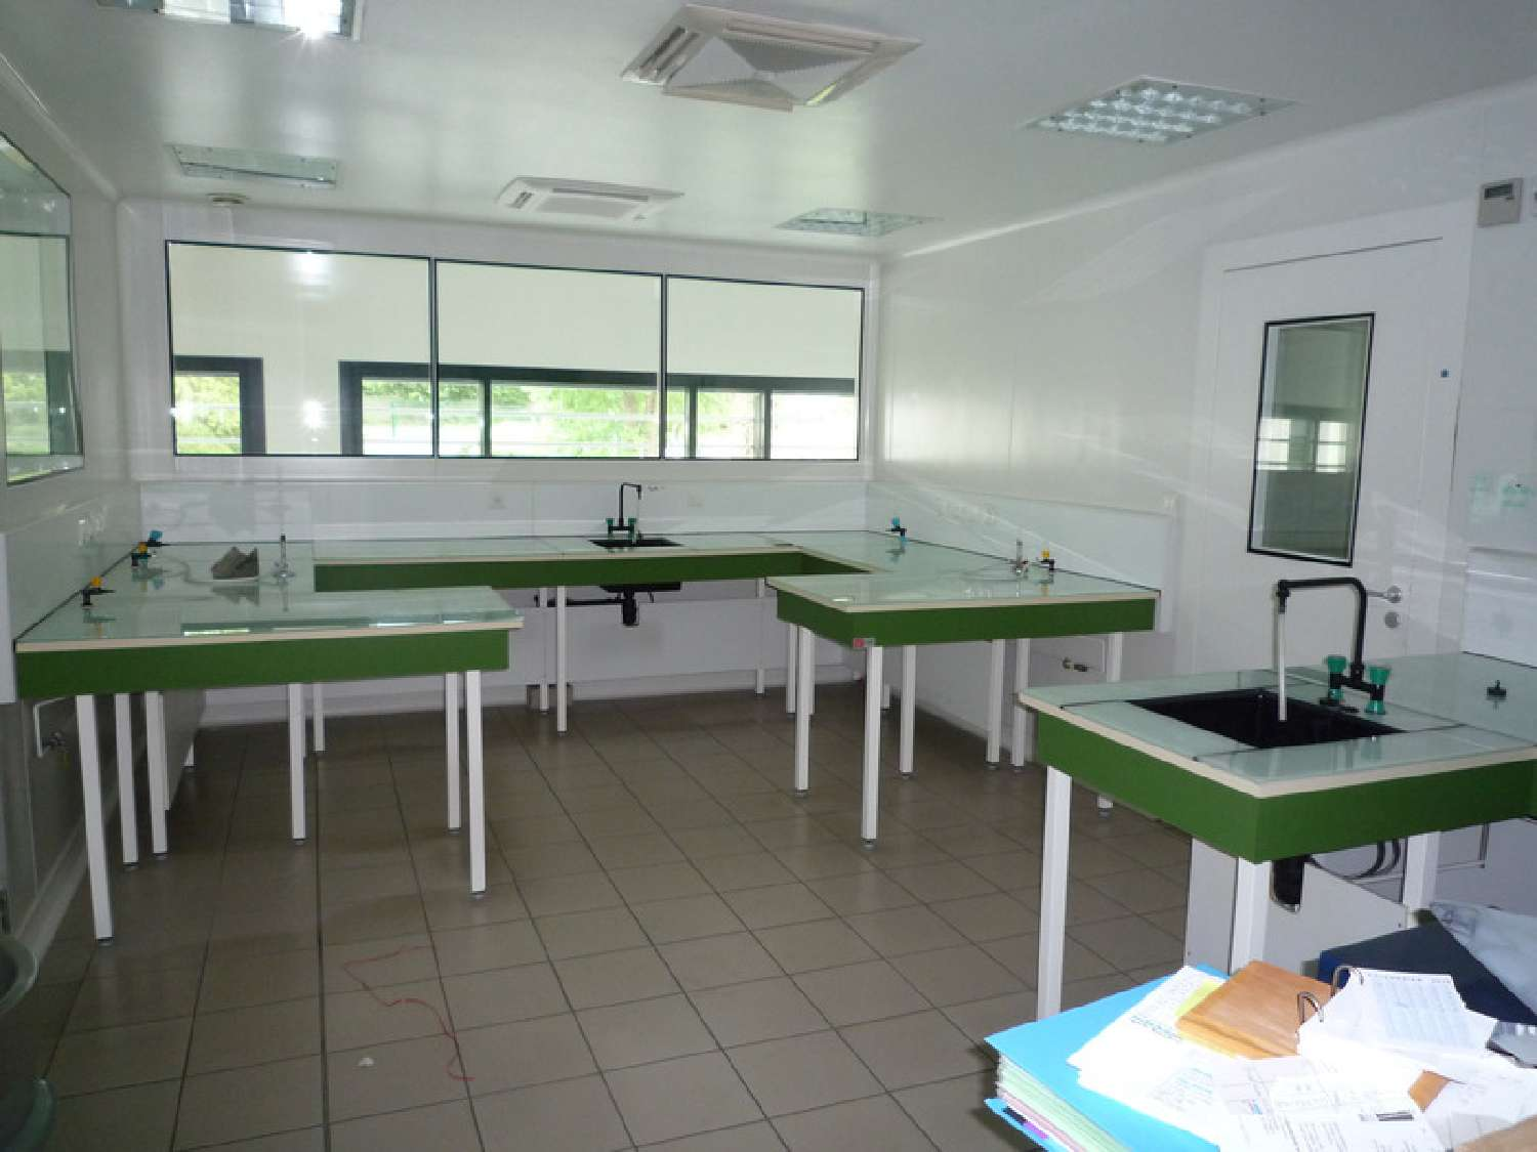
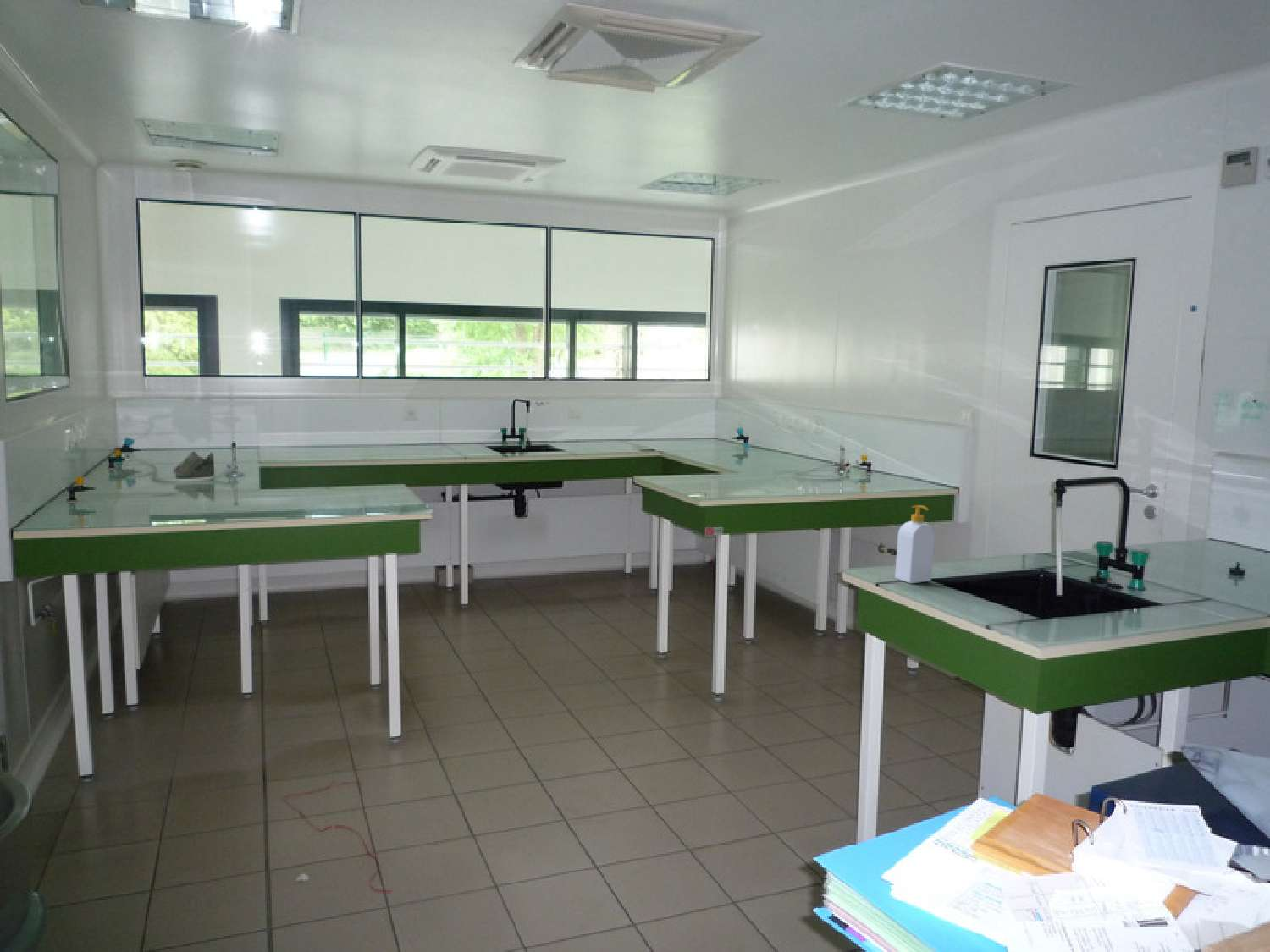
+ soap bottle (916, 542)
